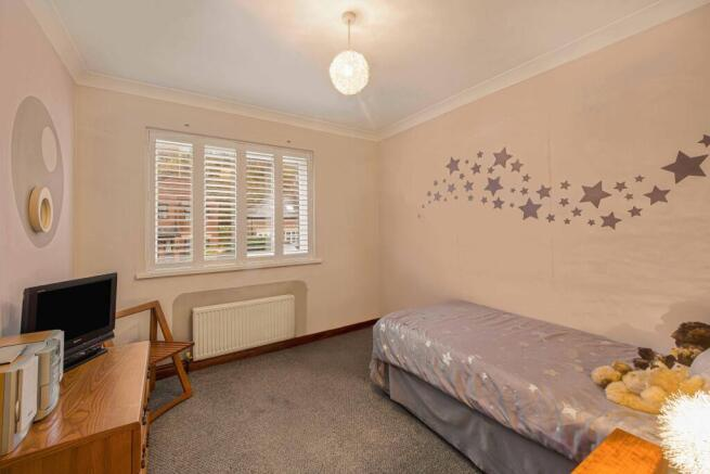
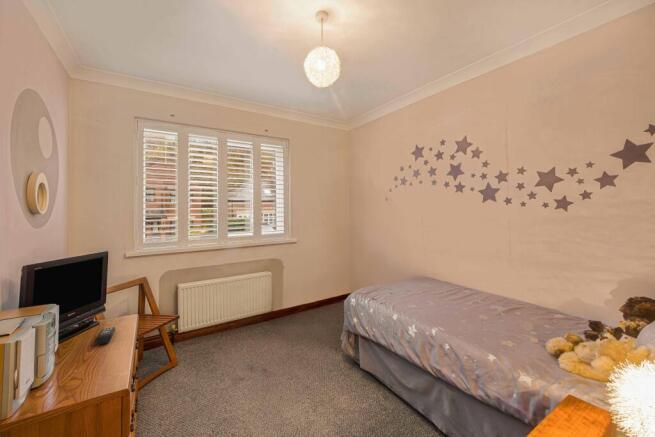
+ remote control (106, 334)
